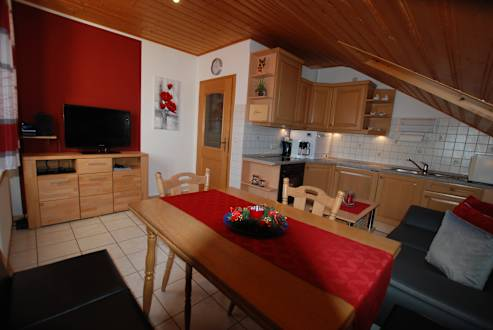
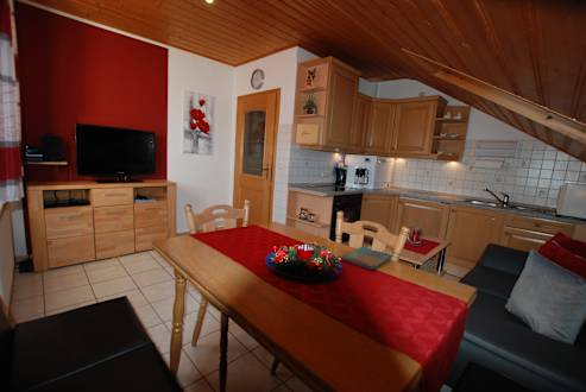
+ dish towel (366, 257)
